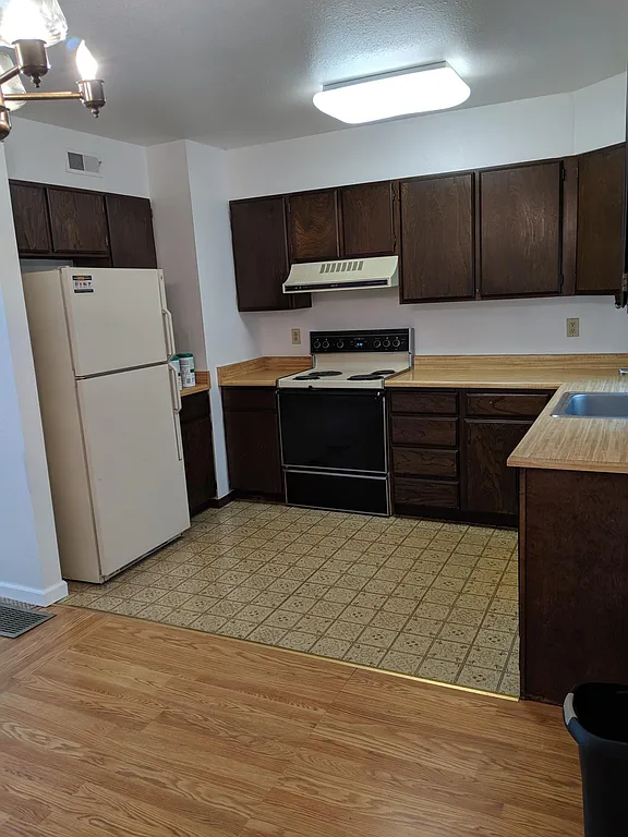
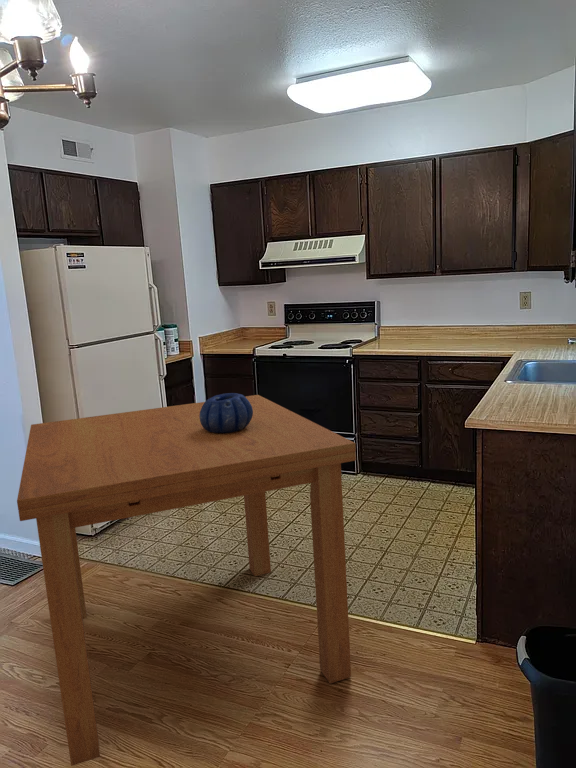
+ decorative bowl (225, 411)
+ dining table (175, 508)
